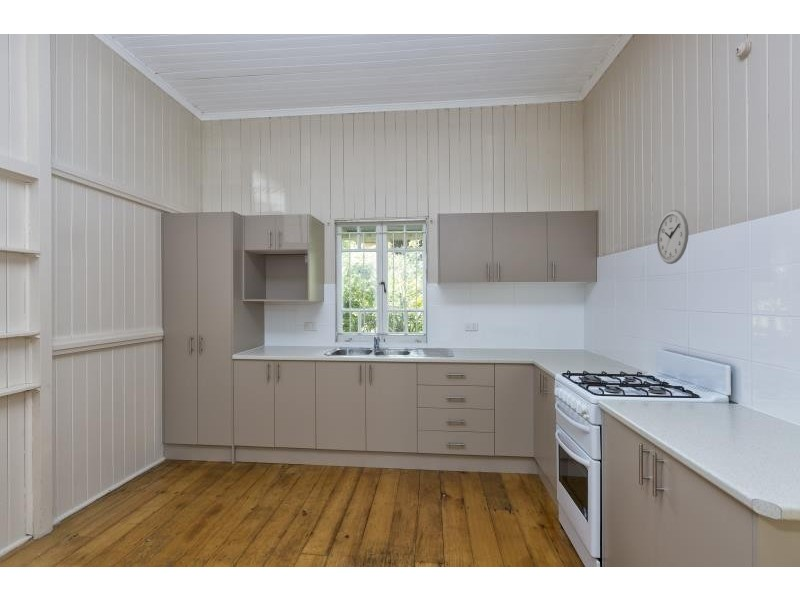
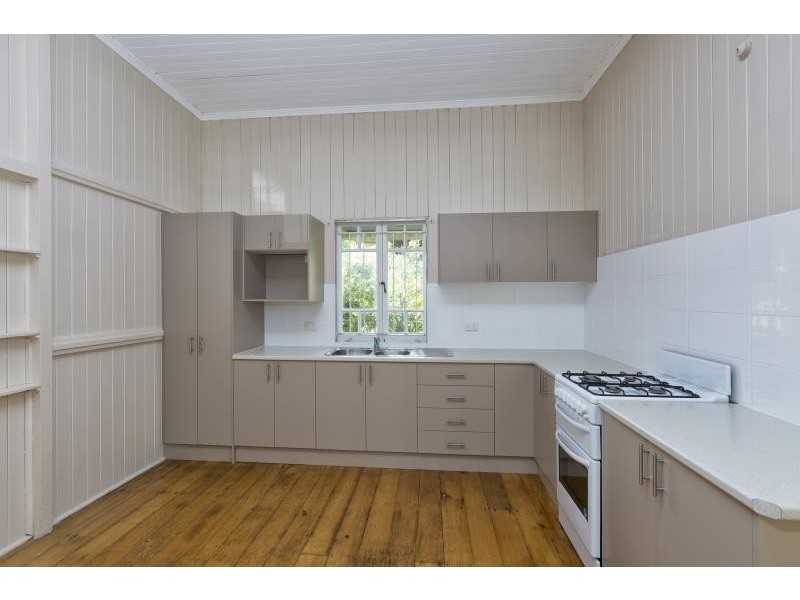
- wall clock (670, 237)
